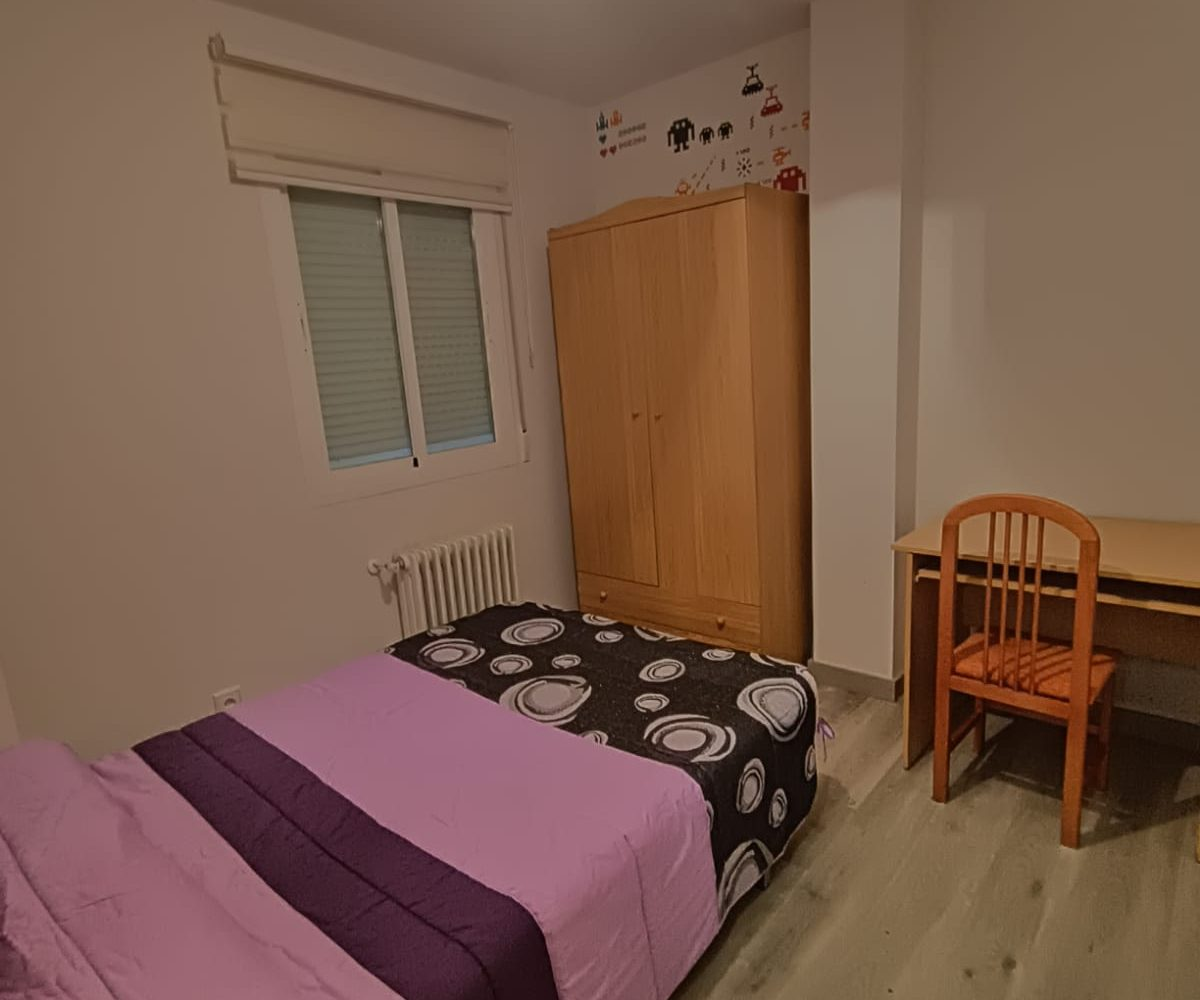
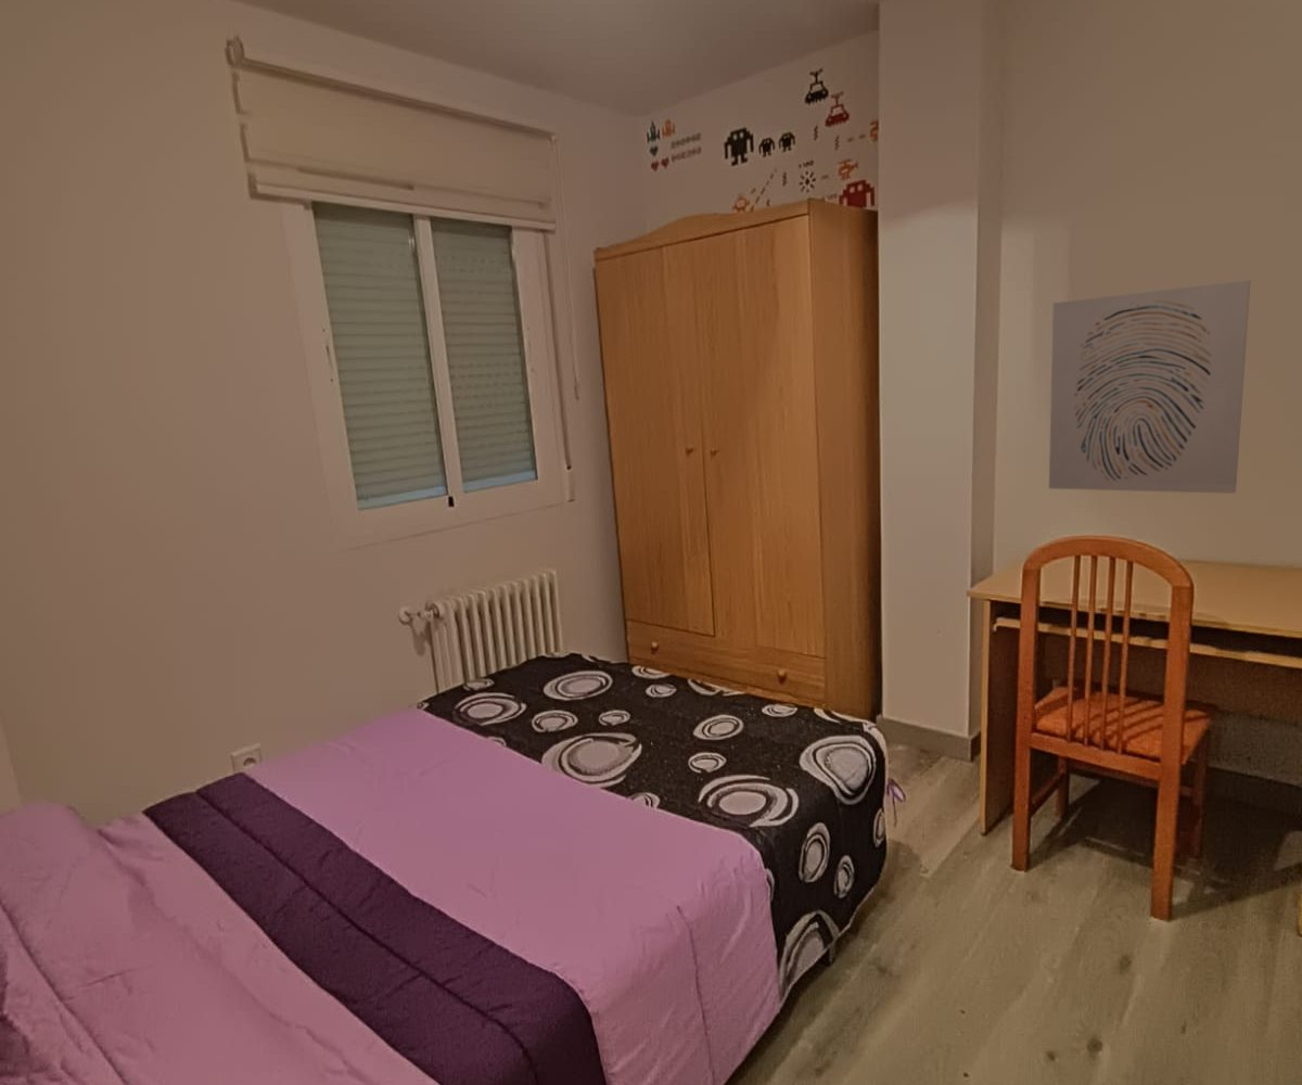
+ wall art (1140, 393)
